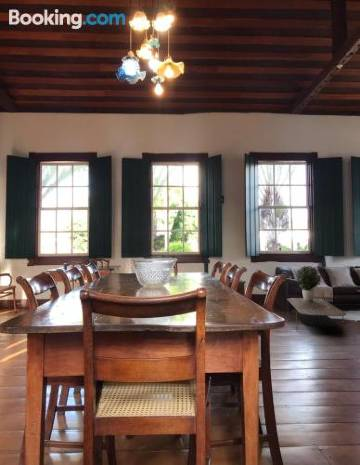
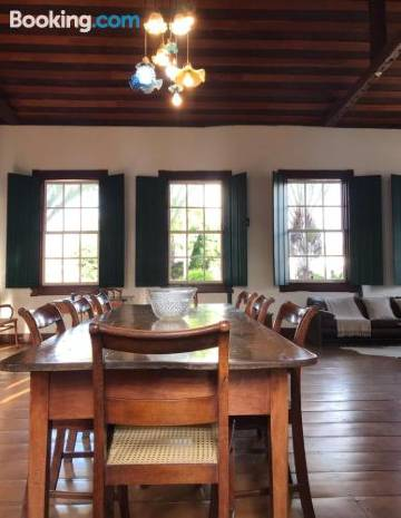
- potted plant (307, 283)
- coffee table (313, 315)
